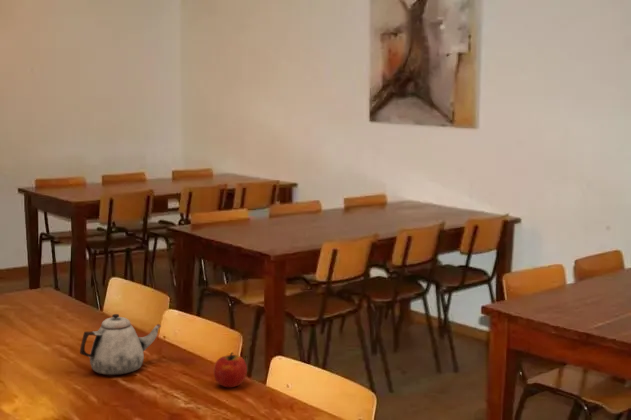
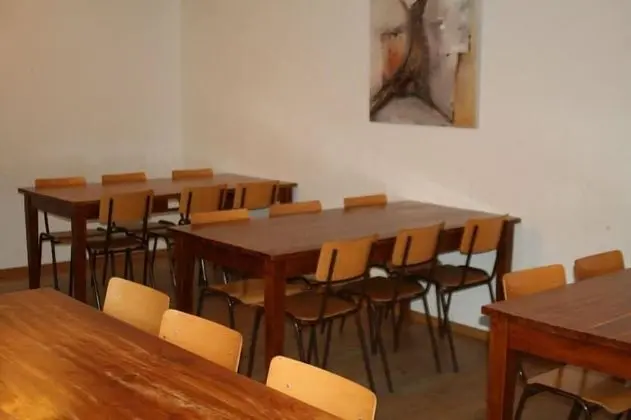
- fruit (230, 369)
- teapot (121, 340)
